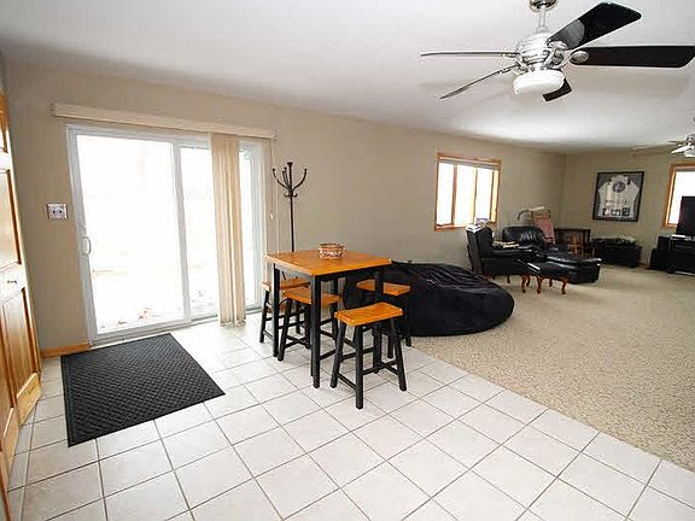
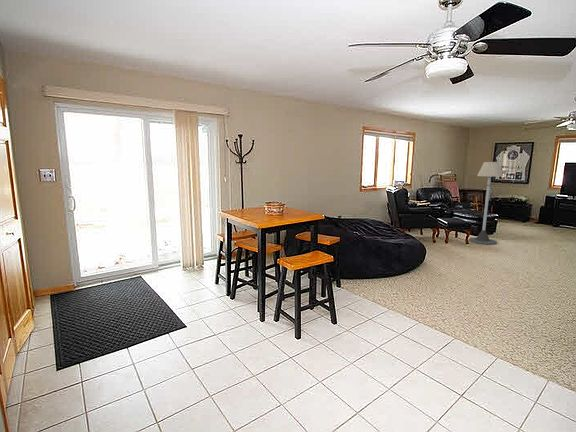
+ floor lamp (486, 202)
